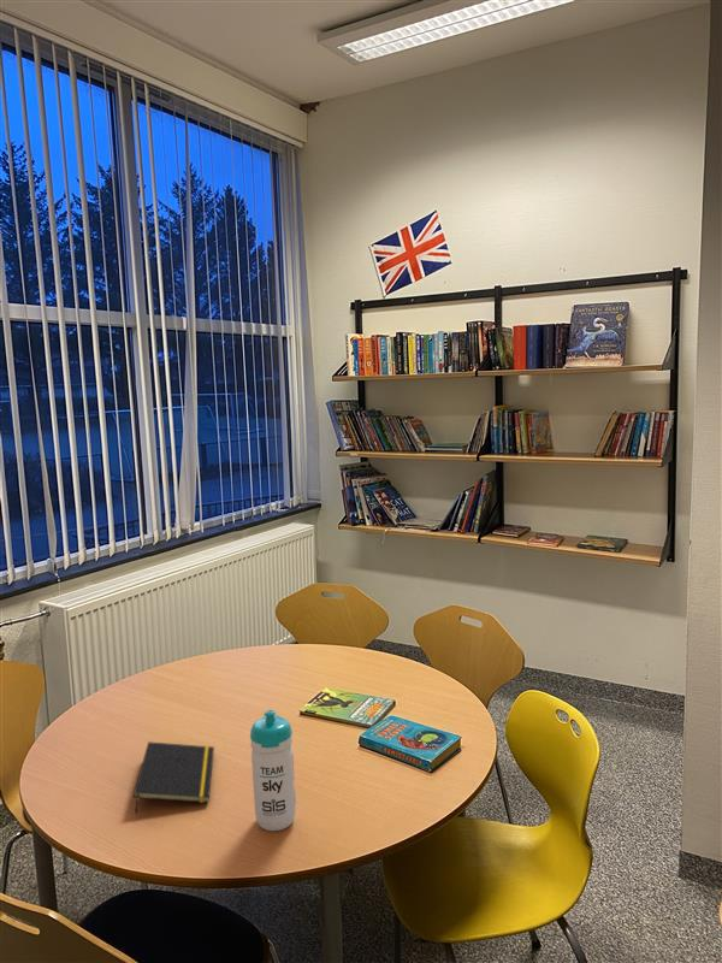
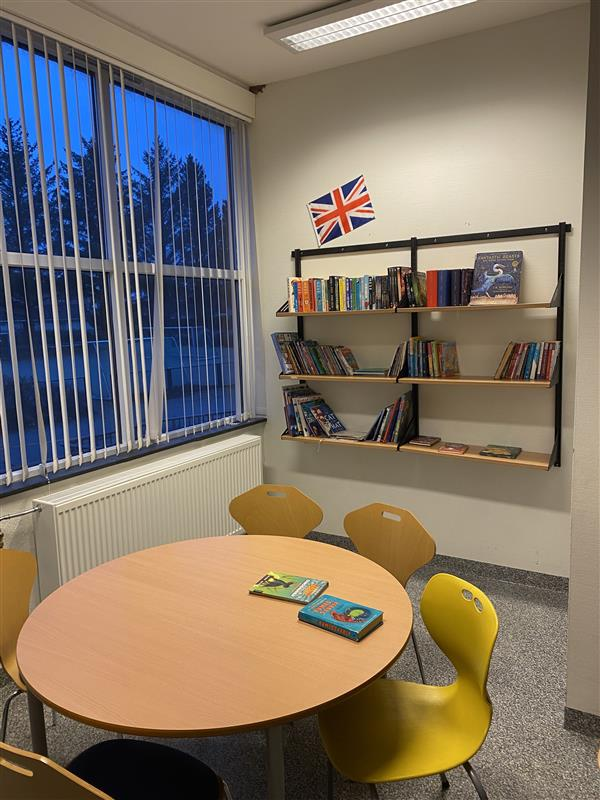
- water bottle (272, 766)
- notepad (176, 770)
